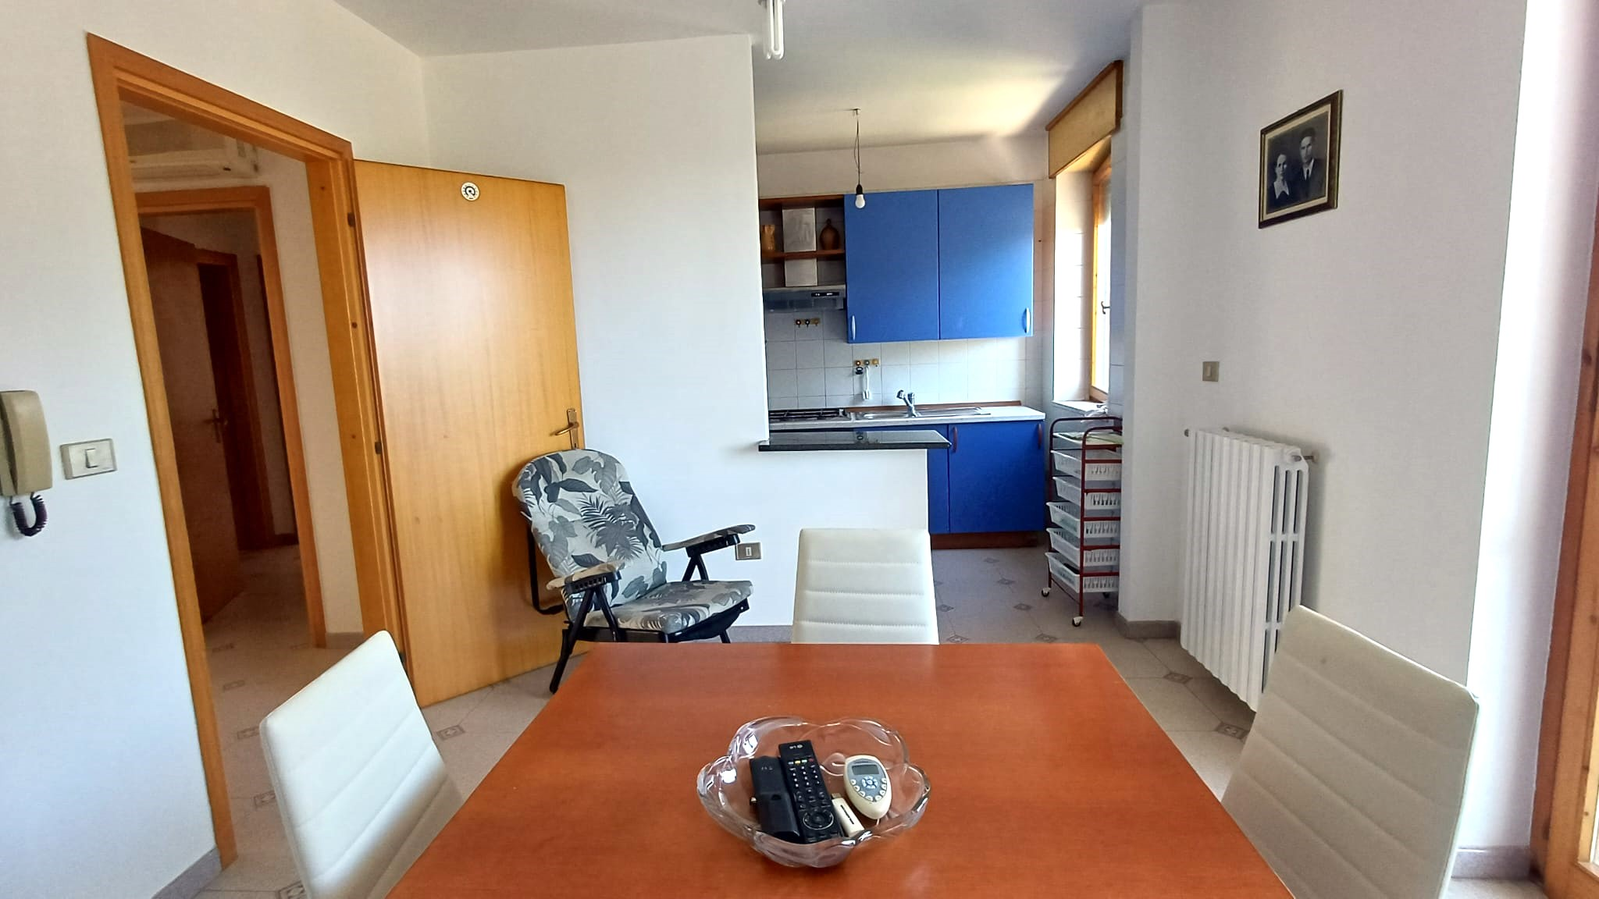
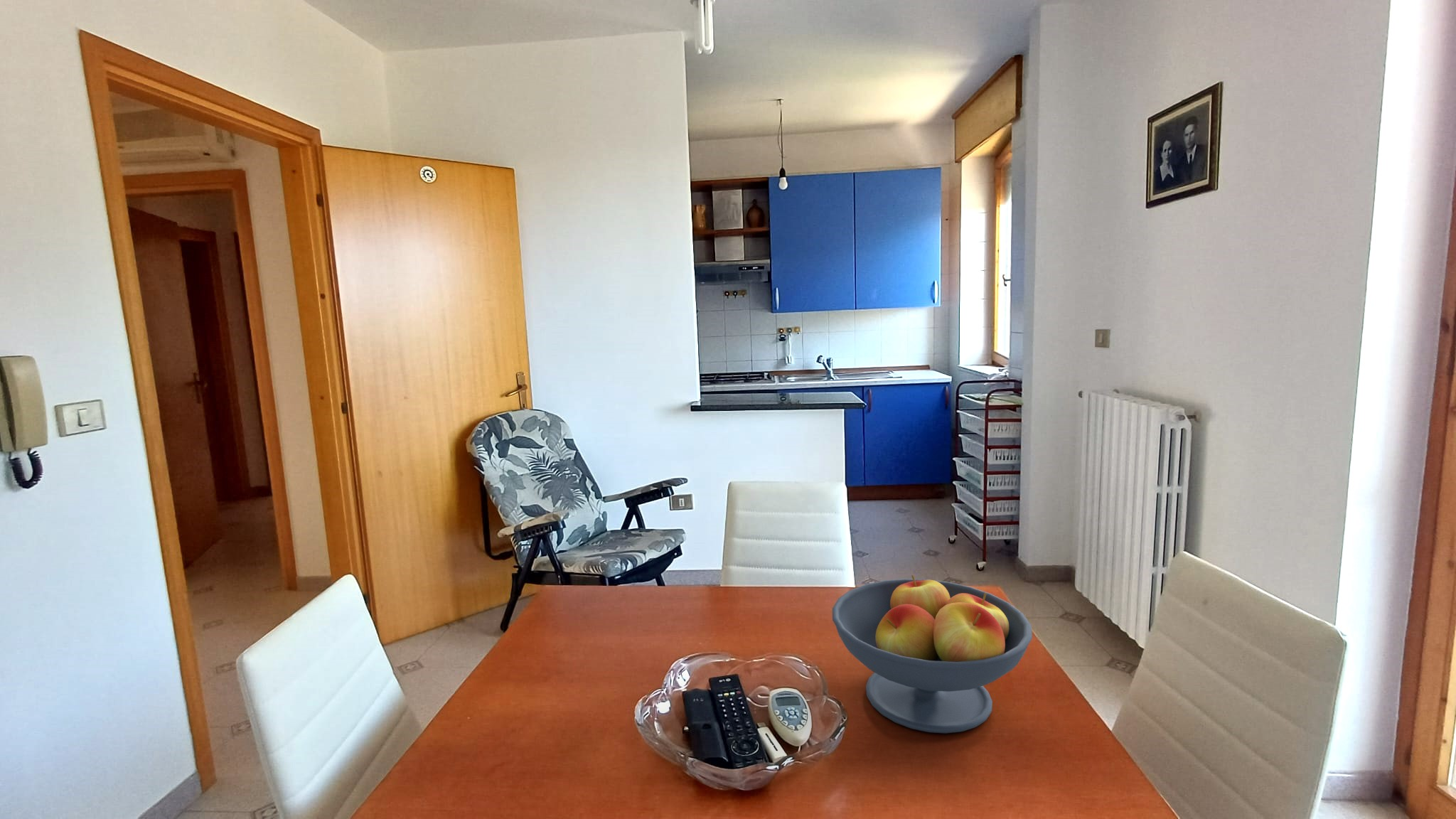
+ fruit bowl (927, 641)
